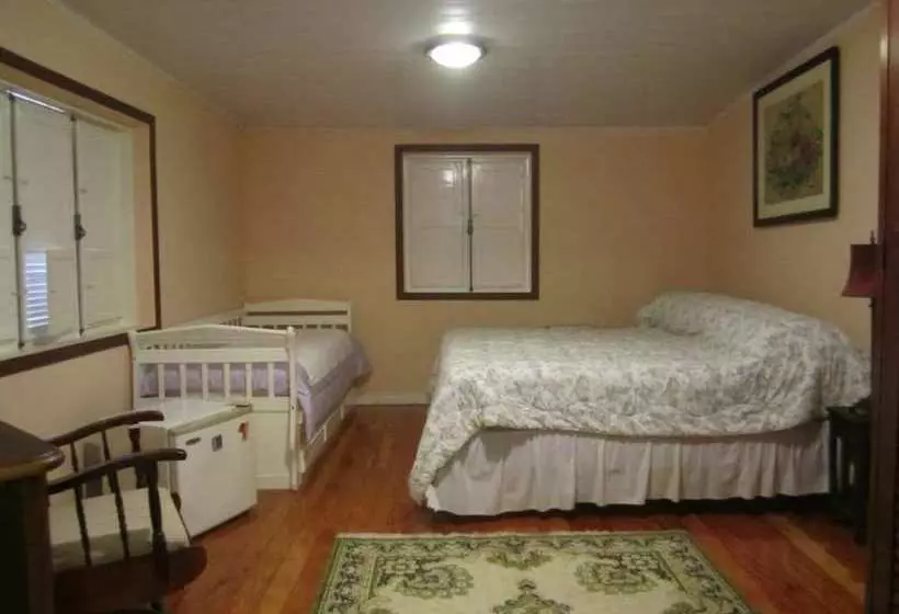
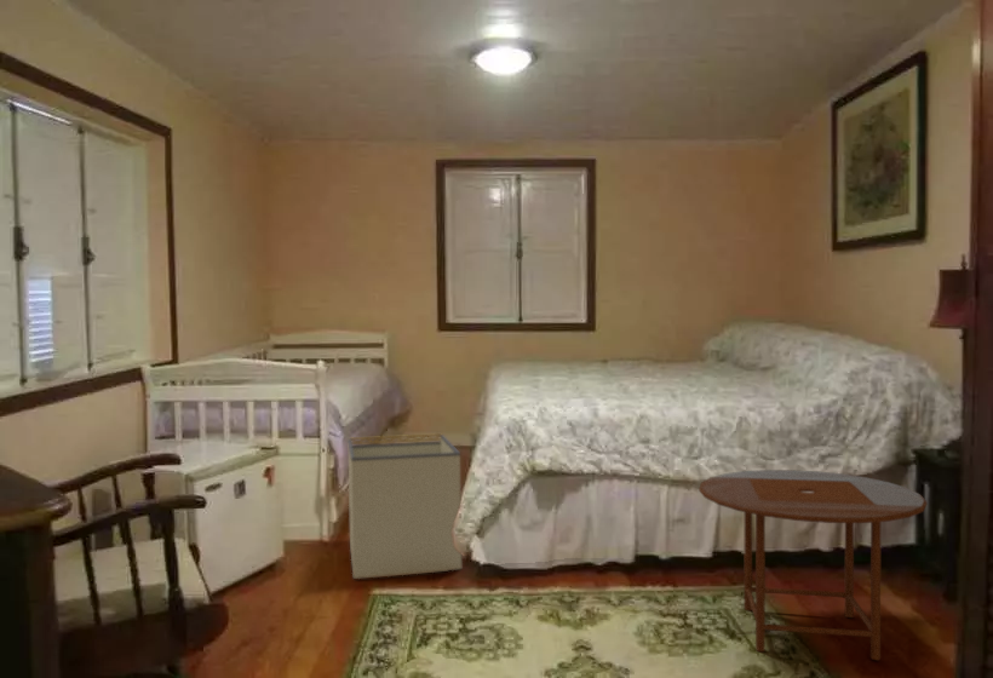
+ side table (807, 590)
+ storage bin (401, 500)
